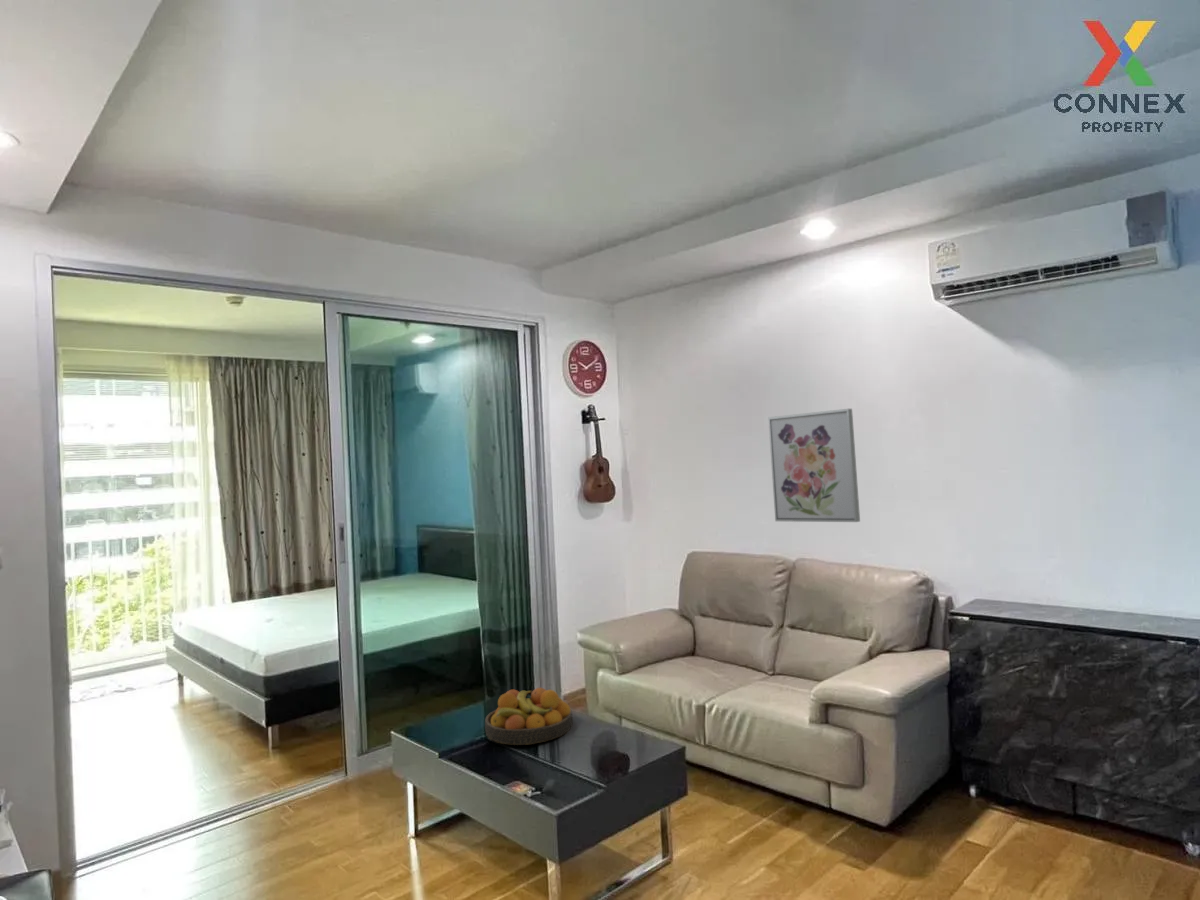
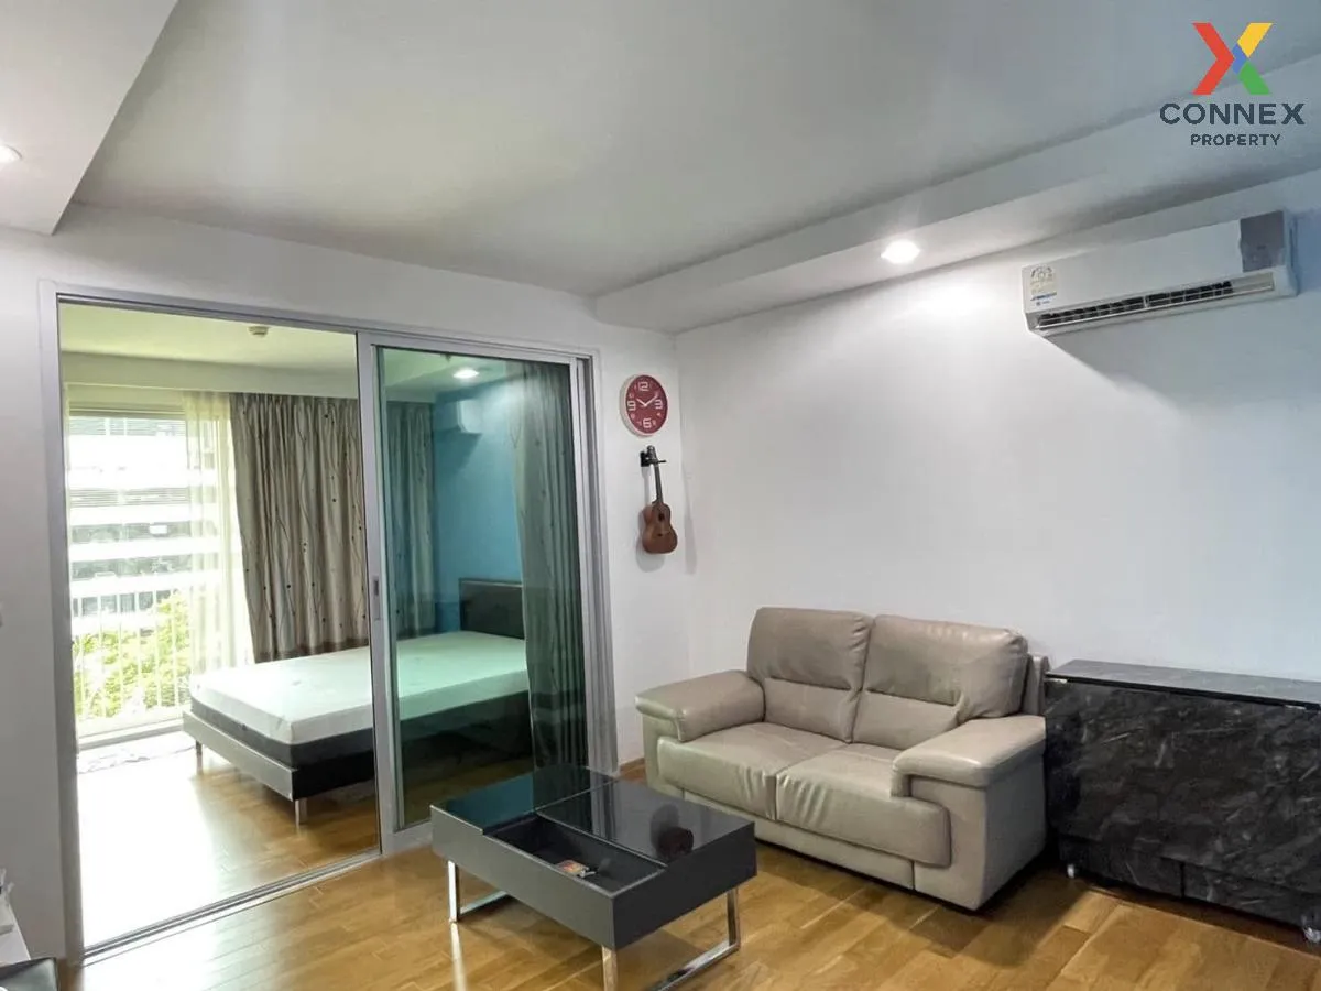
- fruit bowl (528, 709)
- wall art (812, 467)
